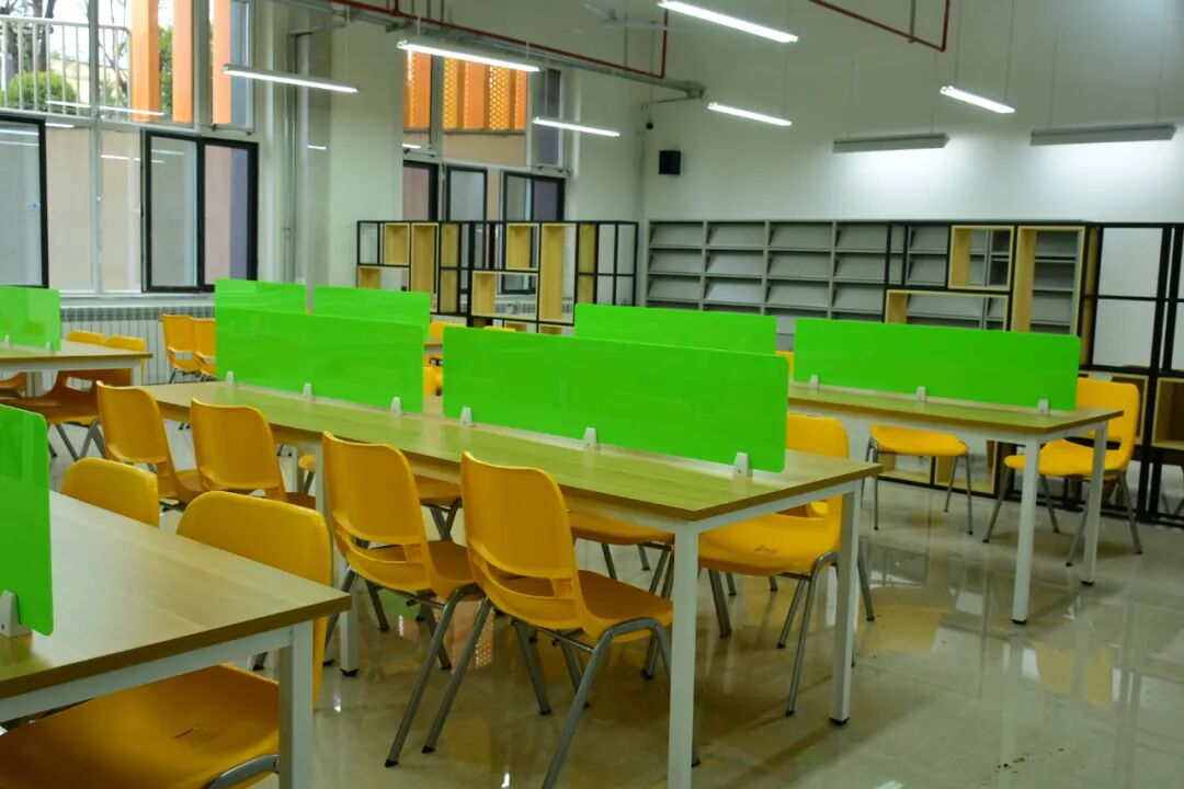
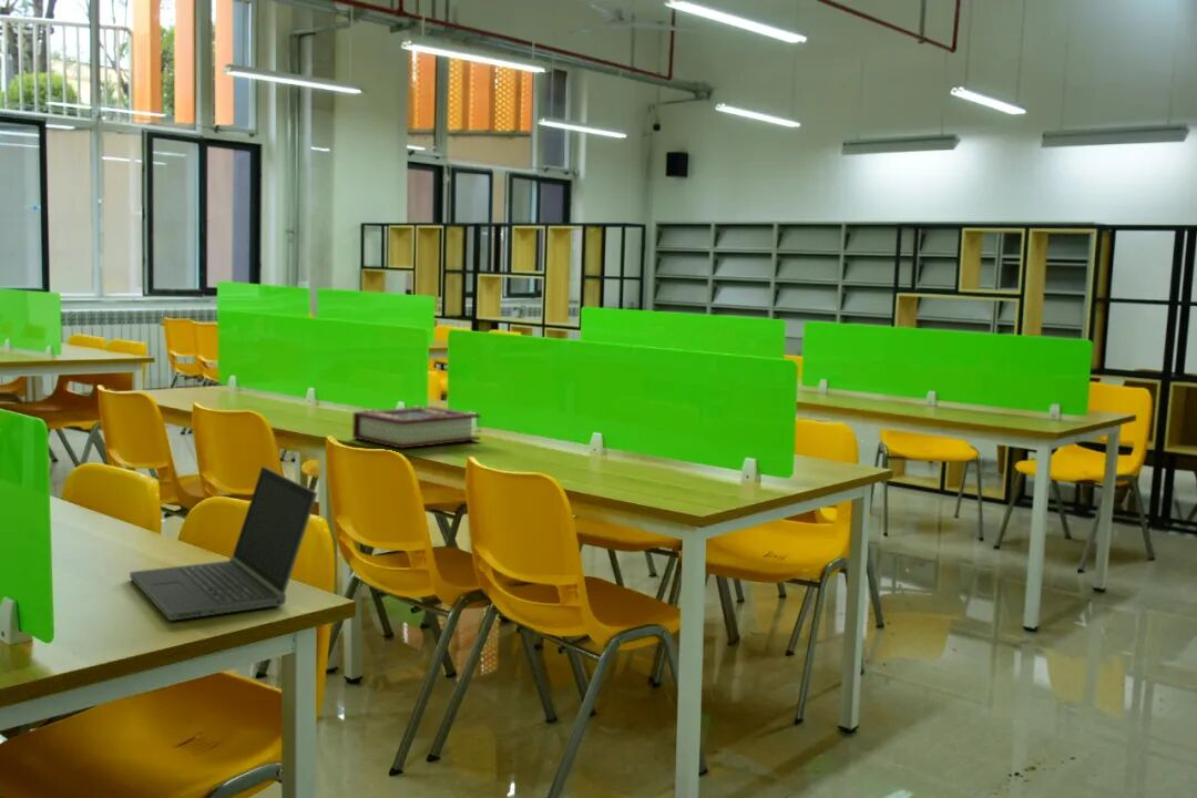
+ laptop computer (236, 543)
+ book (416, 424)
